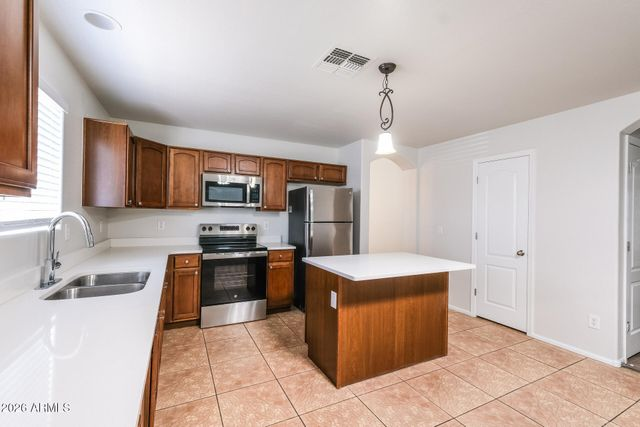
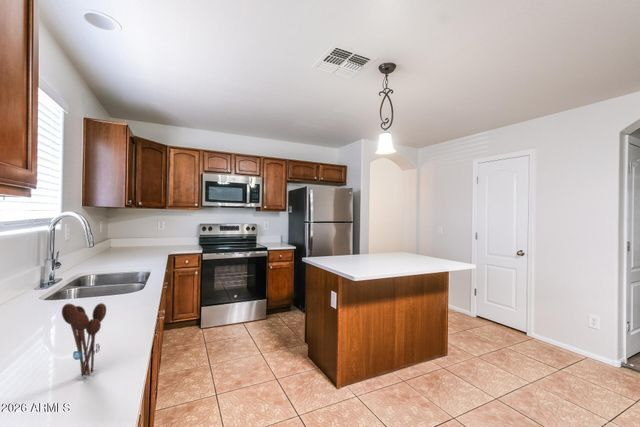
+ utensil holder (84, 337)
